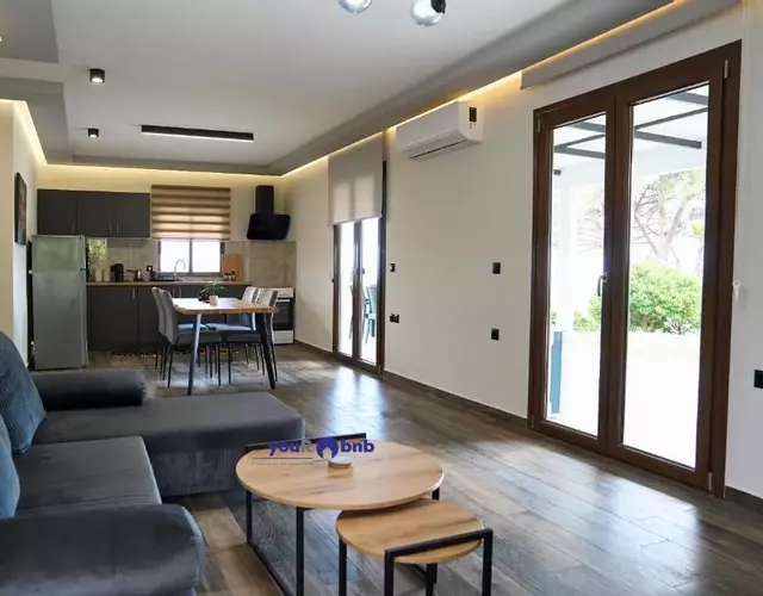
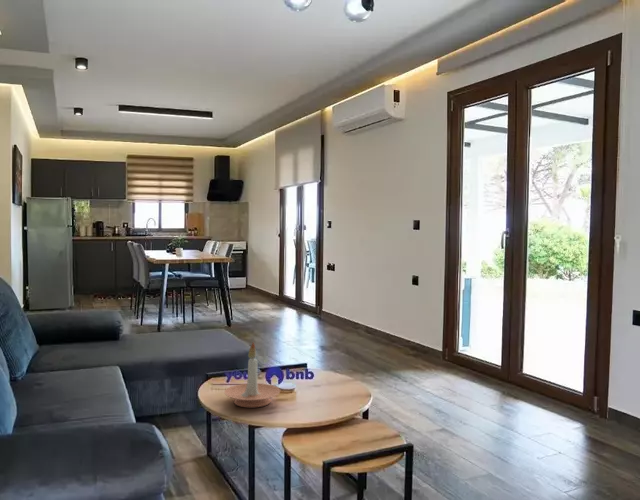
+ candle holder (252, 371)
